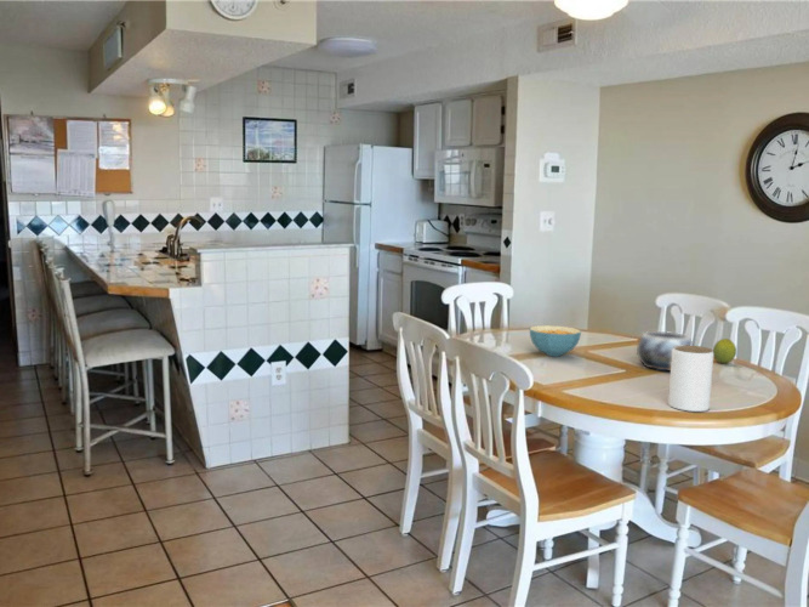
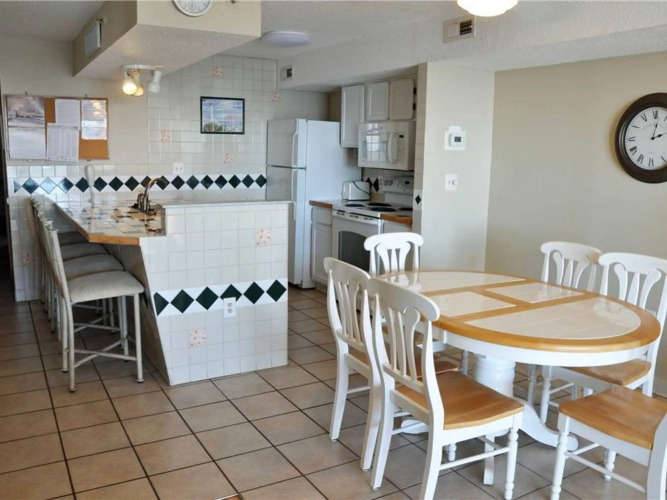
- decorative bowl (665, 351)
- jar (690, 376)
- fruit (724, 350)
- cereal bowl (554, 341)
